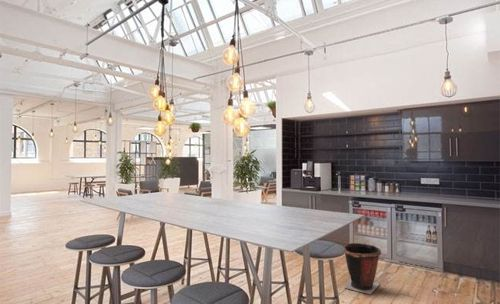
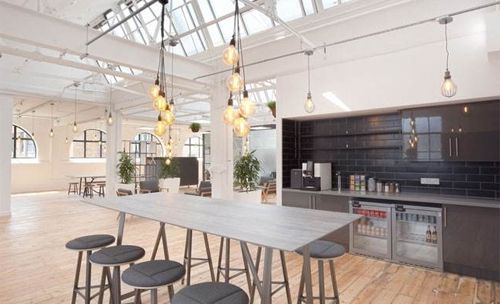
- waste bin (362, 265)
